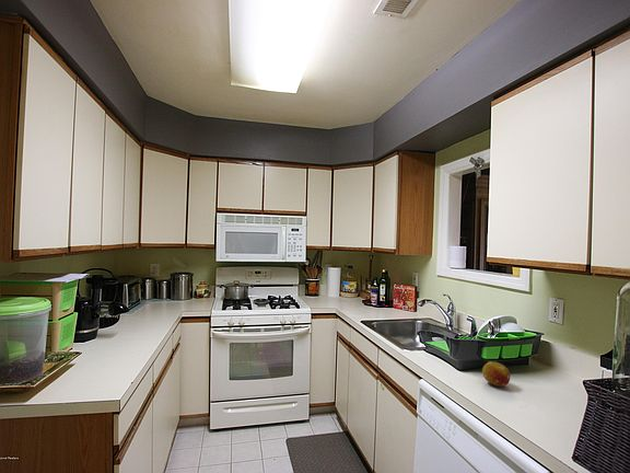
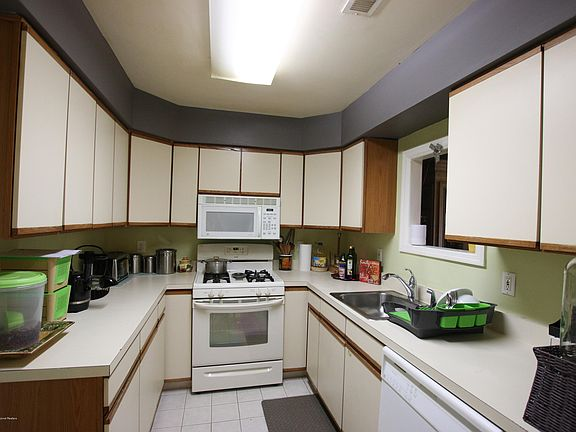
- fruit (495, 373)
